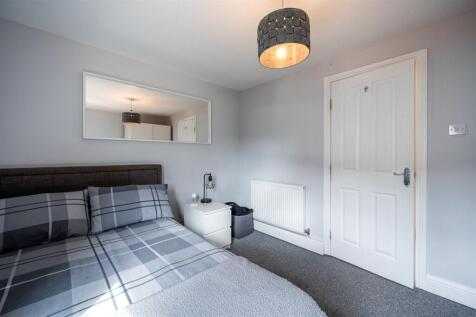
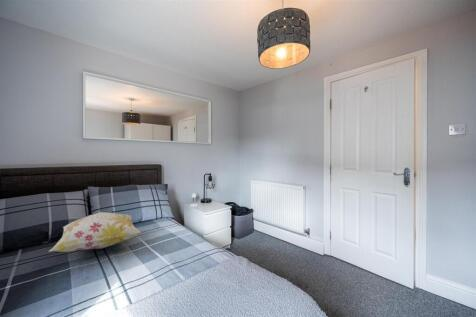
+ decorative pillow (100, 229)
